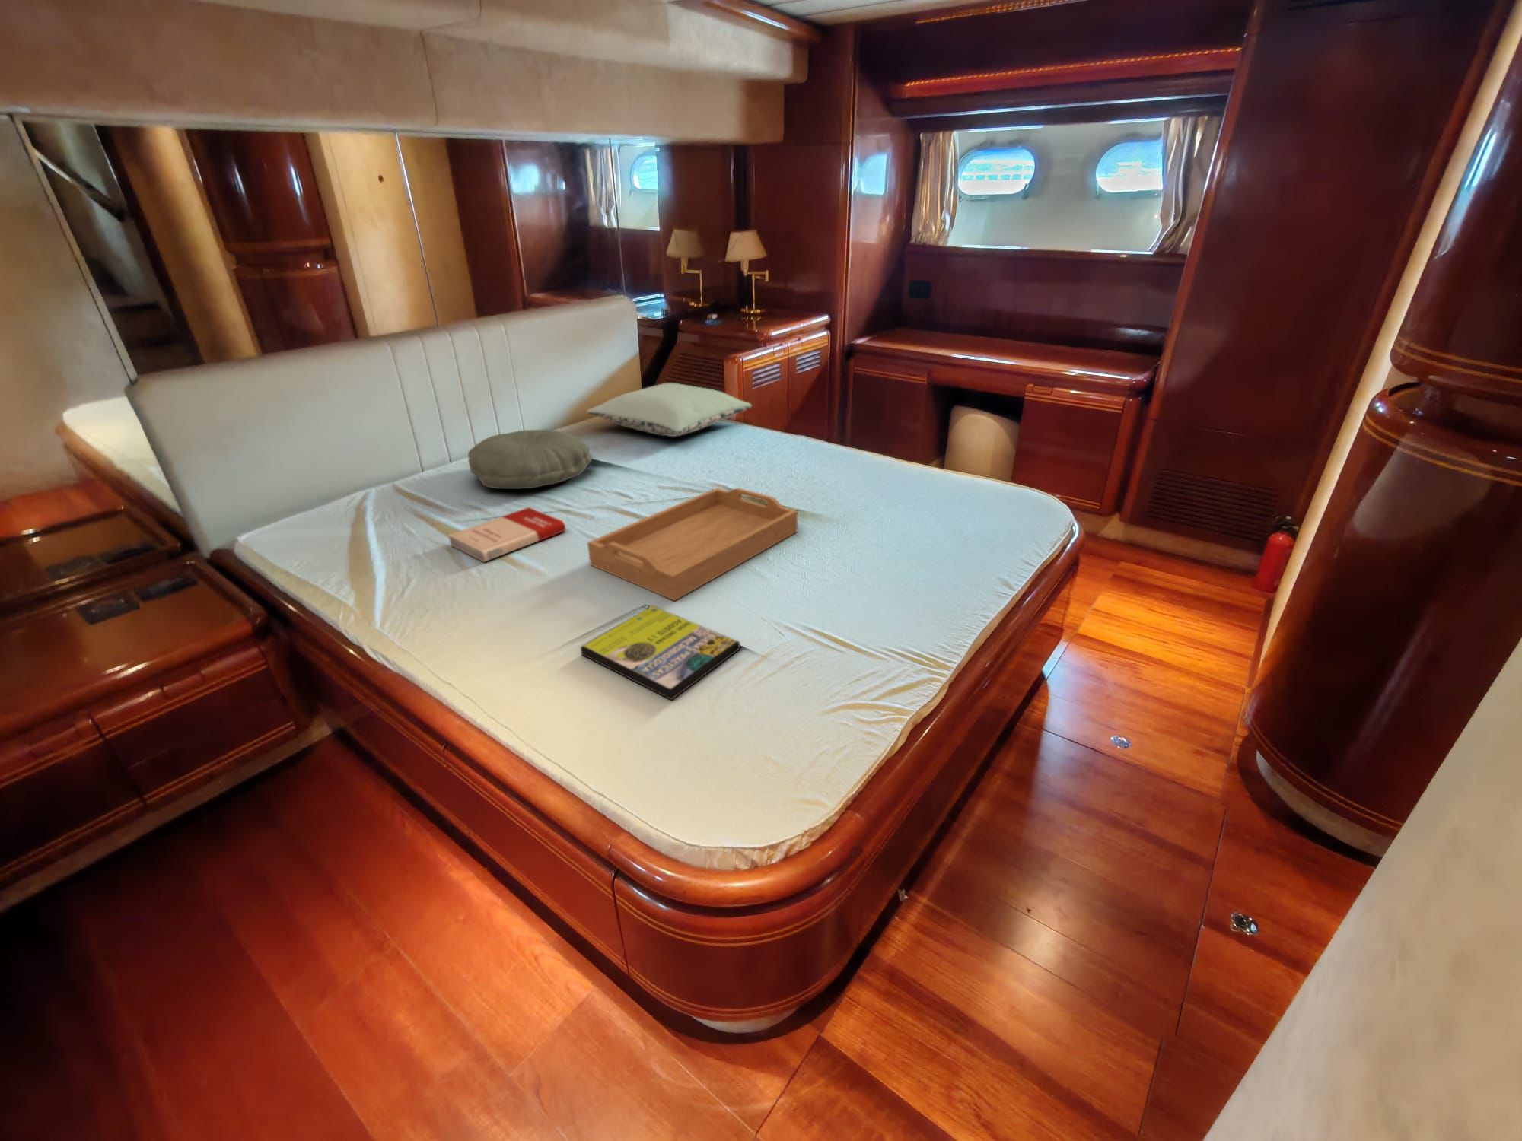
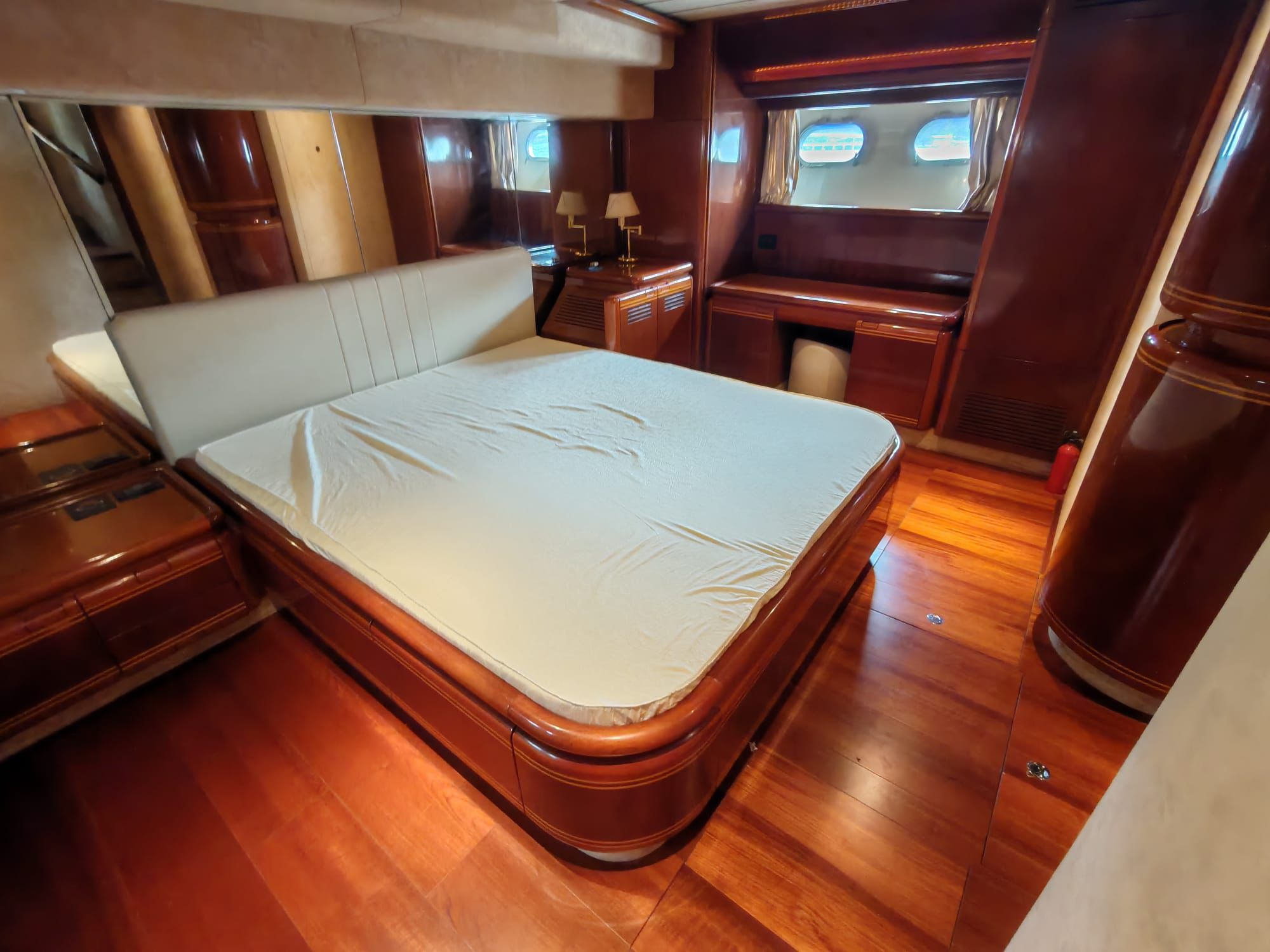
- book (508, 532)
- pillow (671, 409)
- serving tray (697, 533)
- pillow (527, 457)
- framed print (660, 647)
